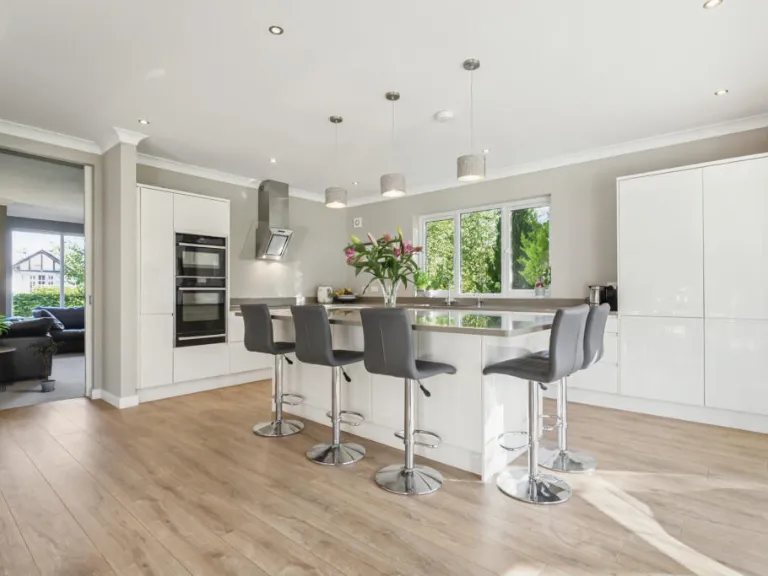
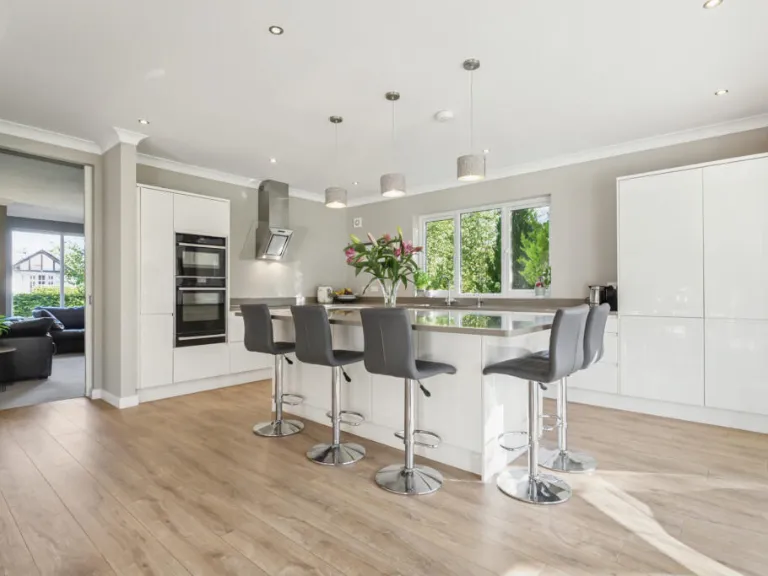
- potted plant (46, 364)
